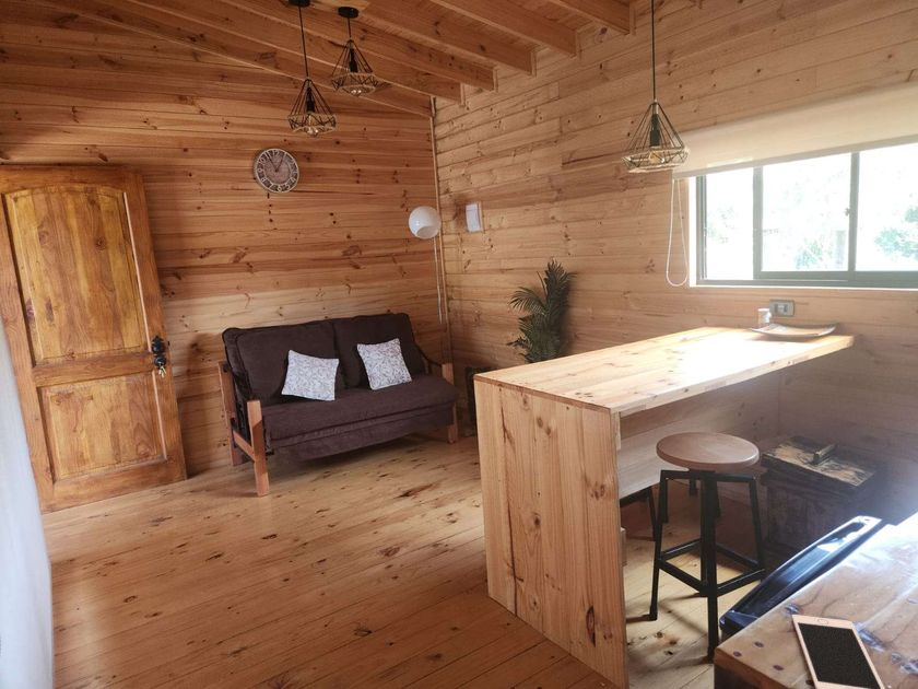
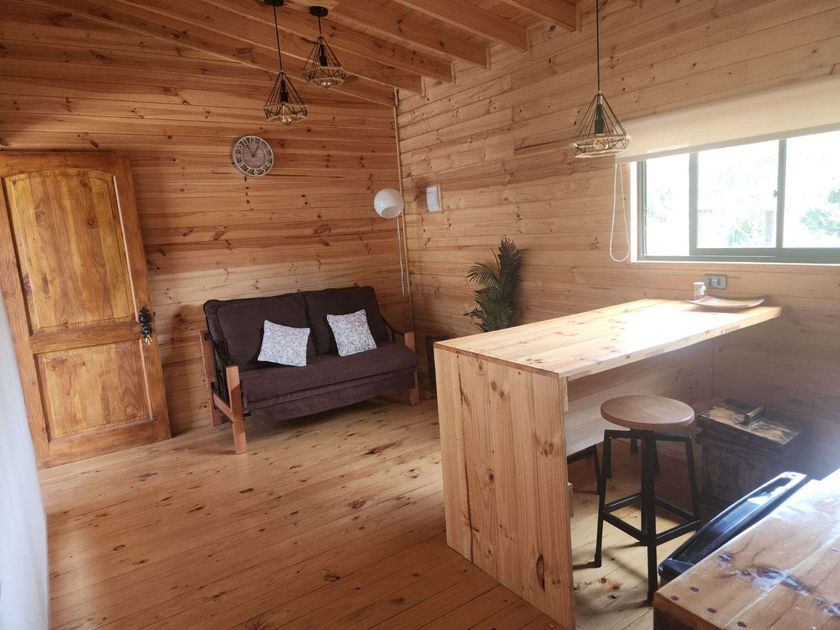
- cell phone (835, 654)
